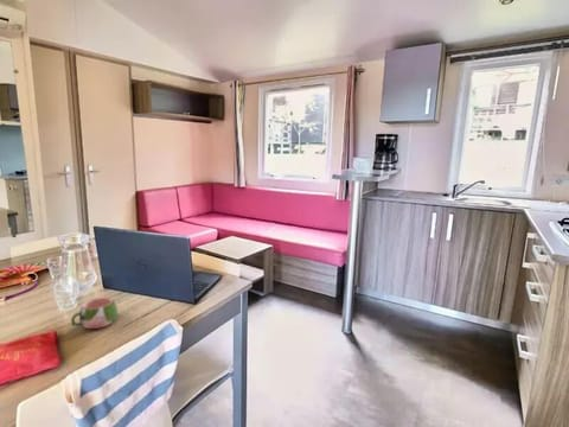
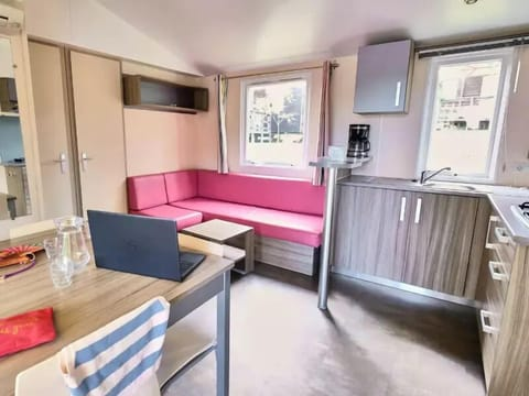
- mug (94, 313)
